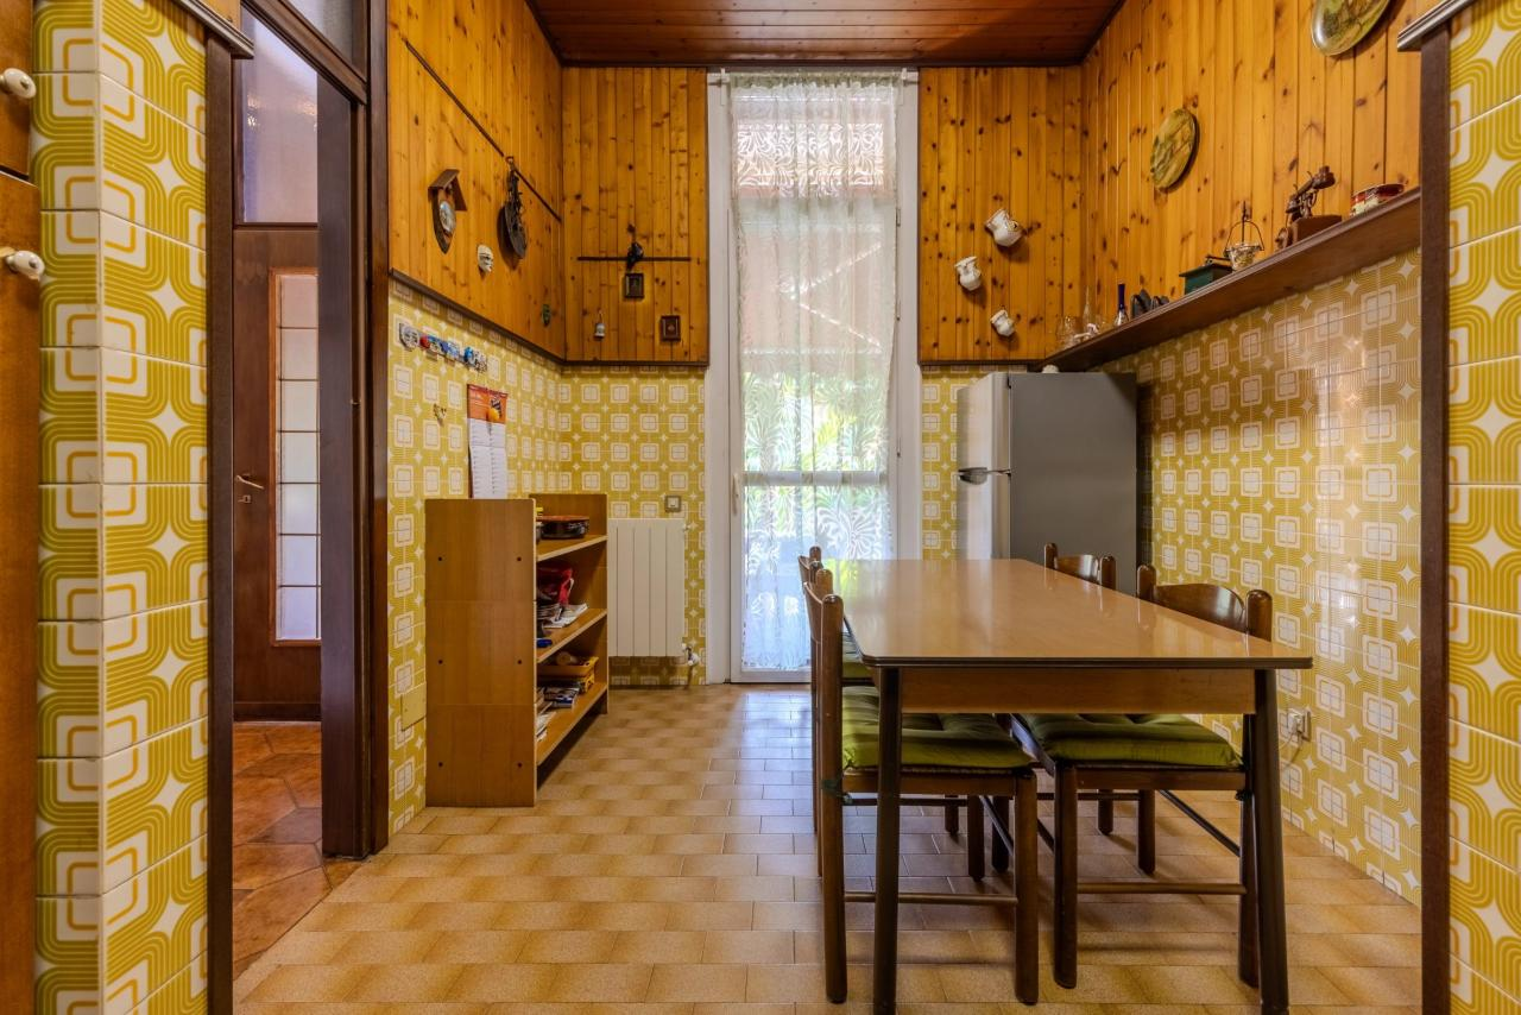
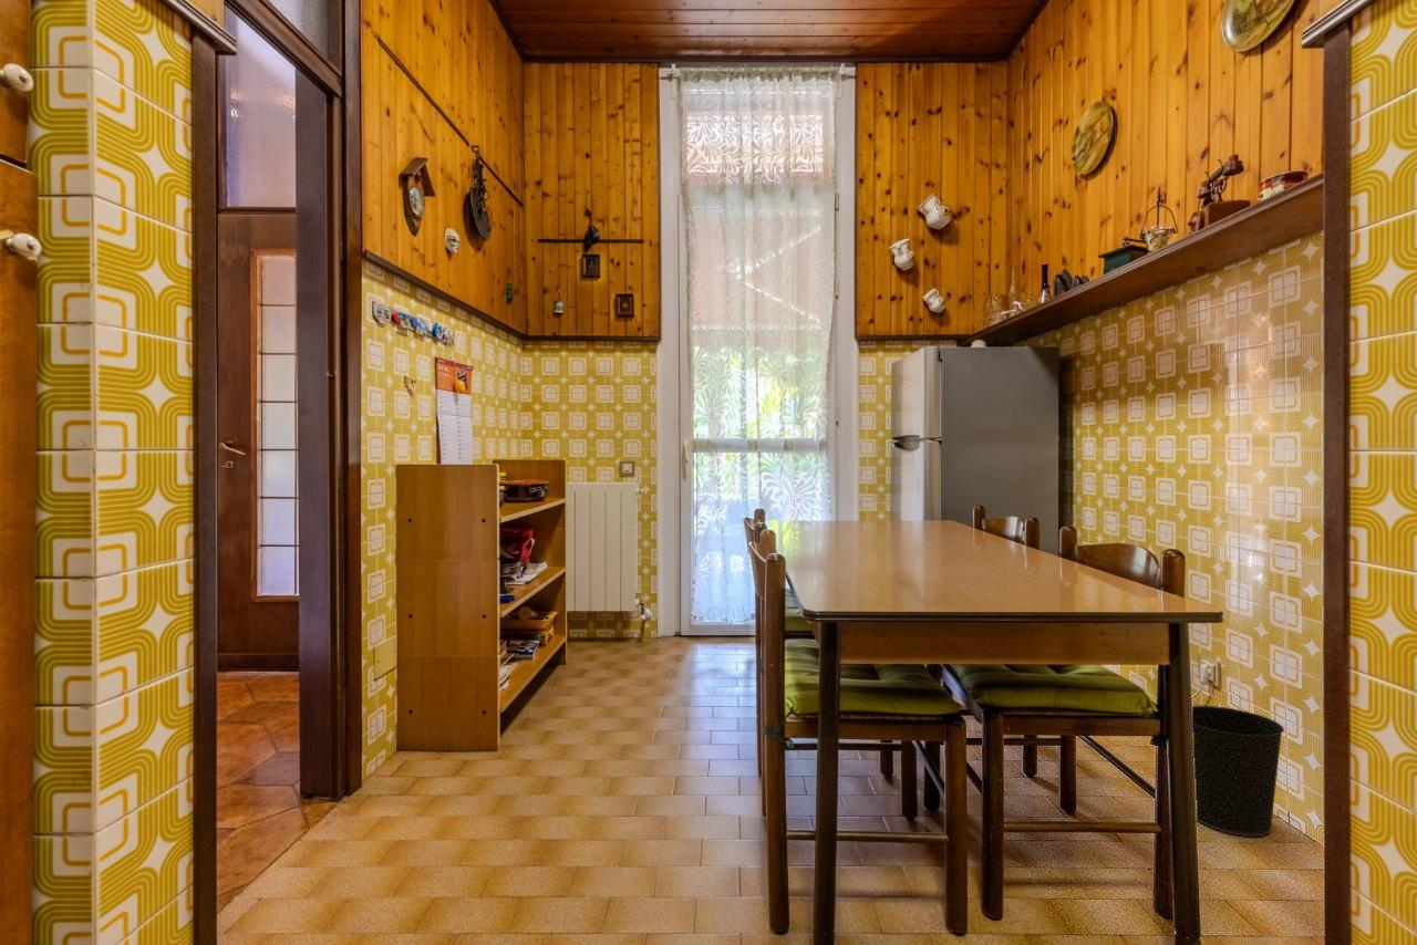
+ wastebasket (1228, 769)
